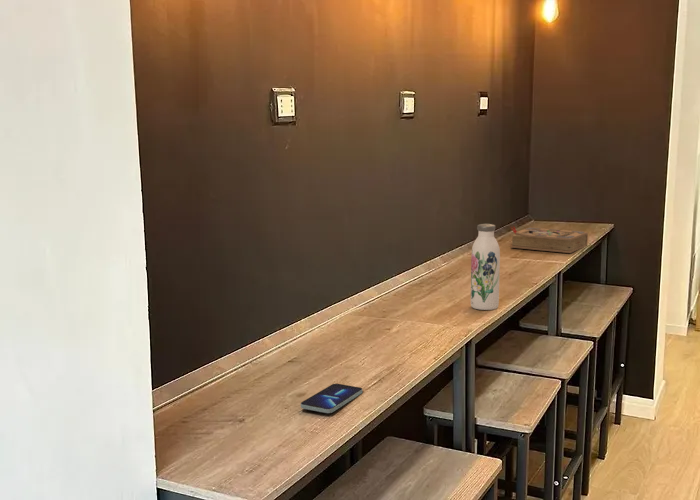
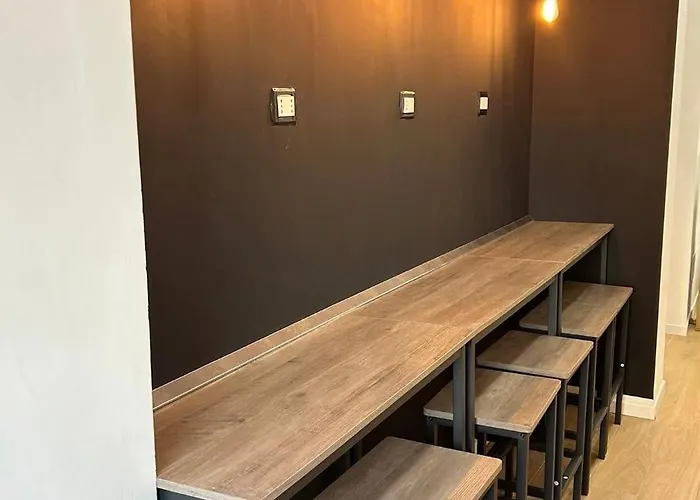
- smartphone (332, 397)
- water bottle (485, 266)
- book (544, 236)
